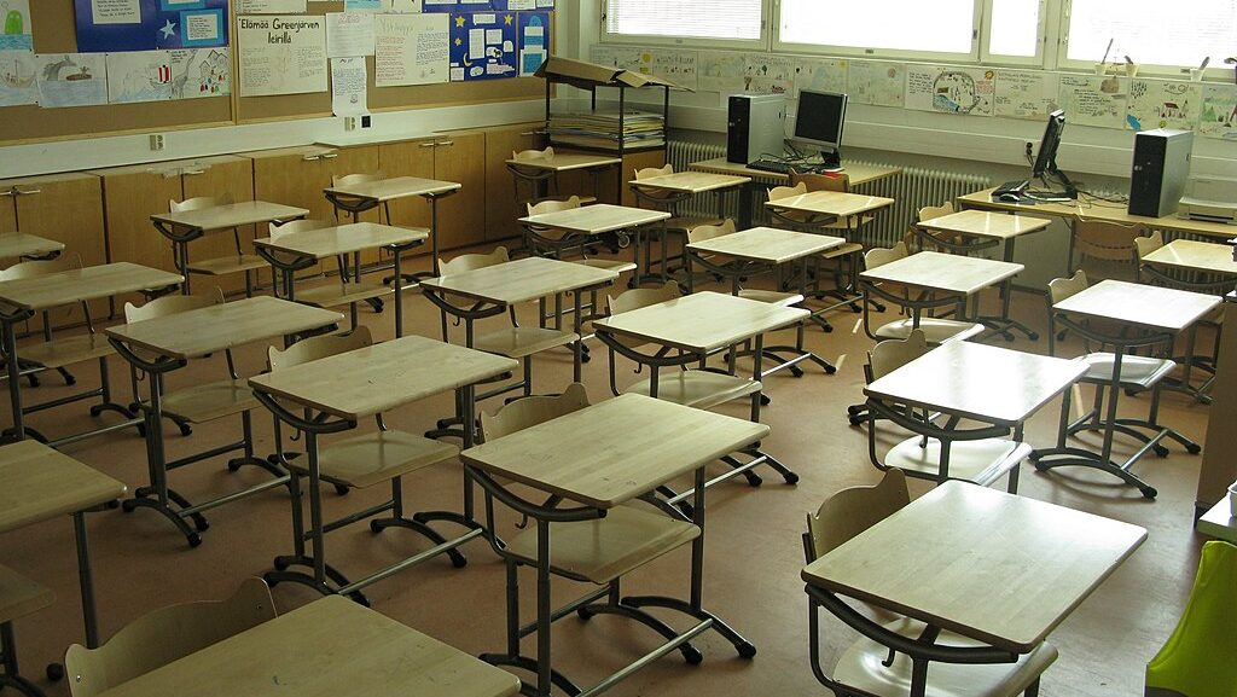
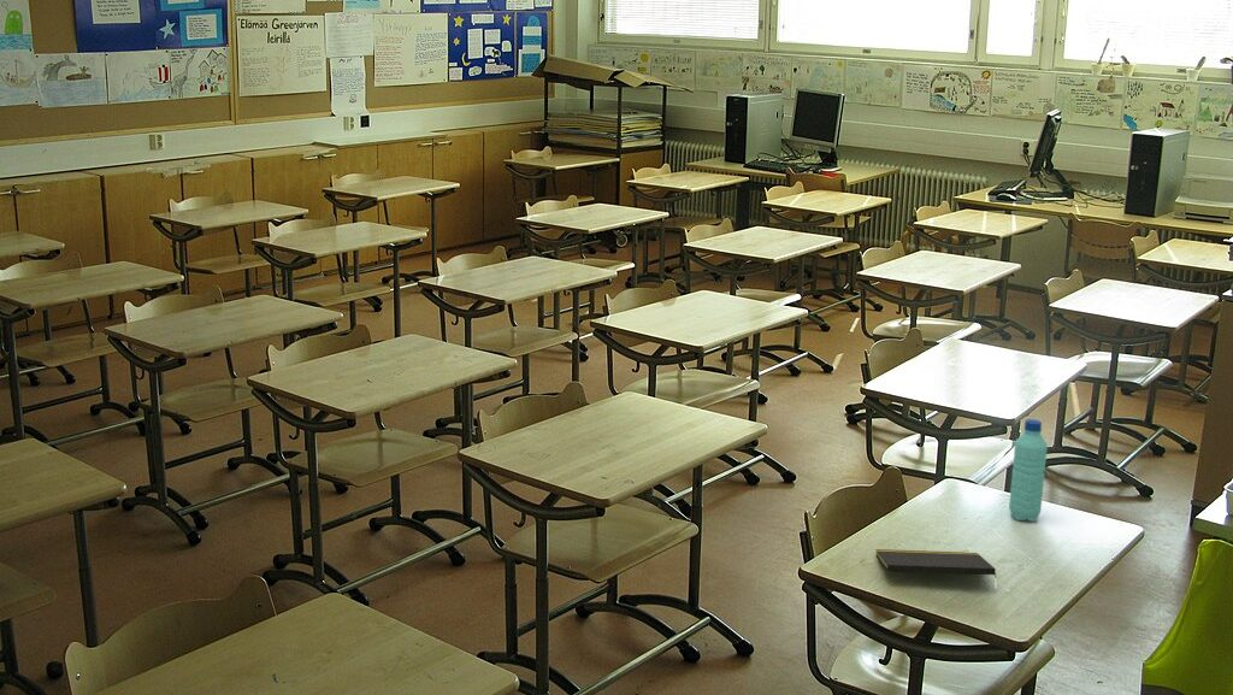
+ water bottle (1028, 470)
+ notepad (933, 561)
